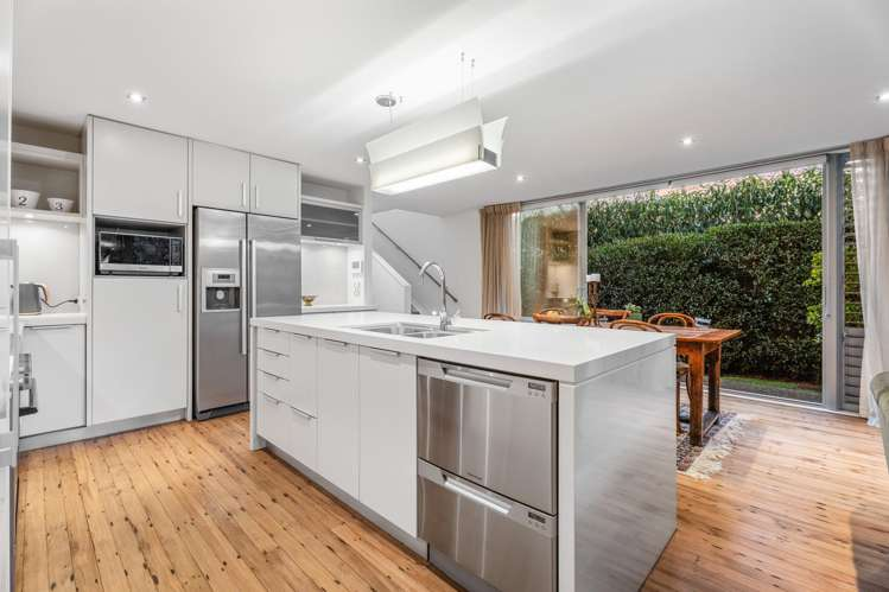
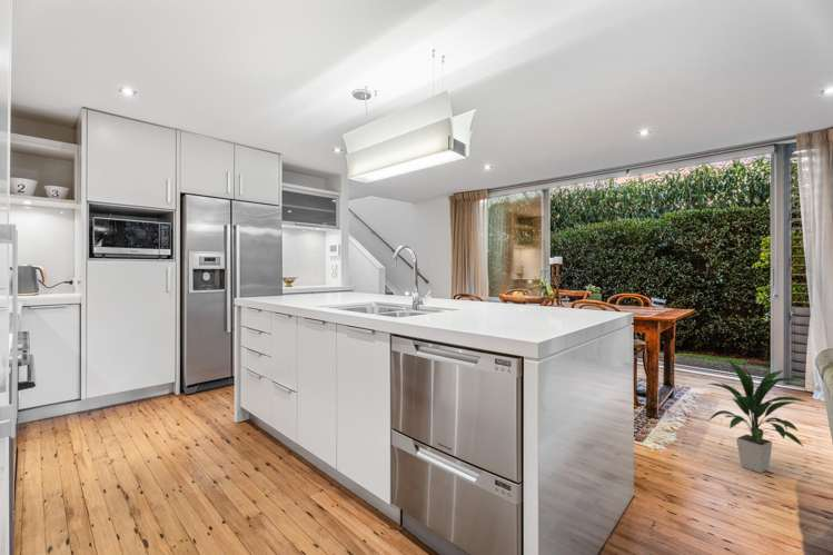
+ indoor plant (757, 415)
